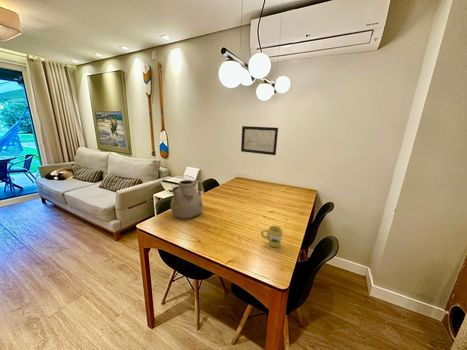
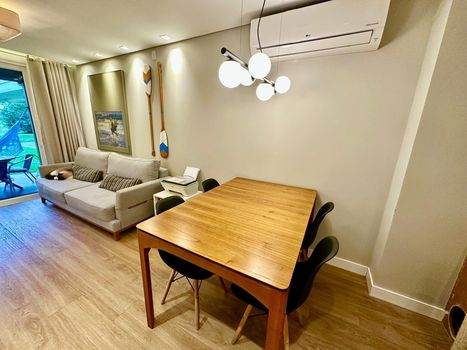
- teapot (187, 197)
- wall art (258, 140)
- mug (271, 236)
